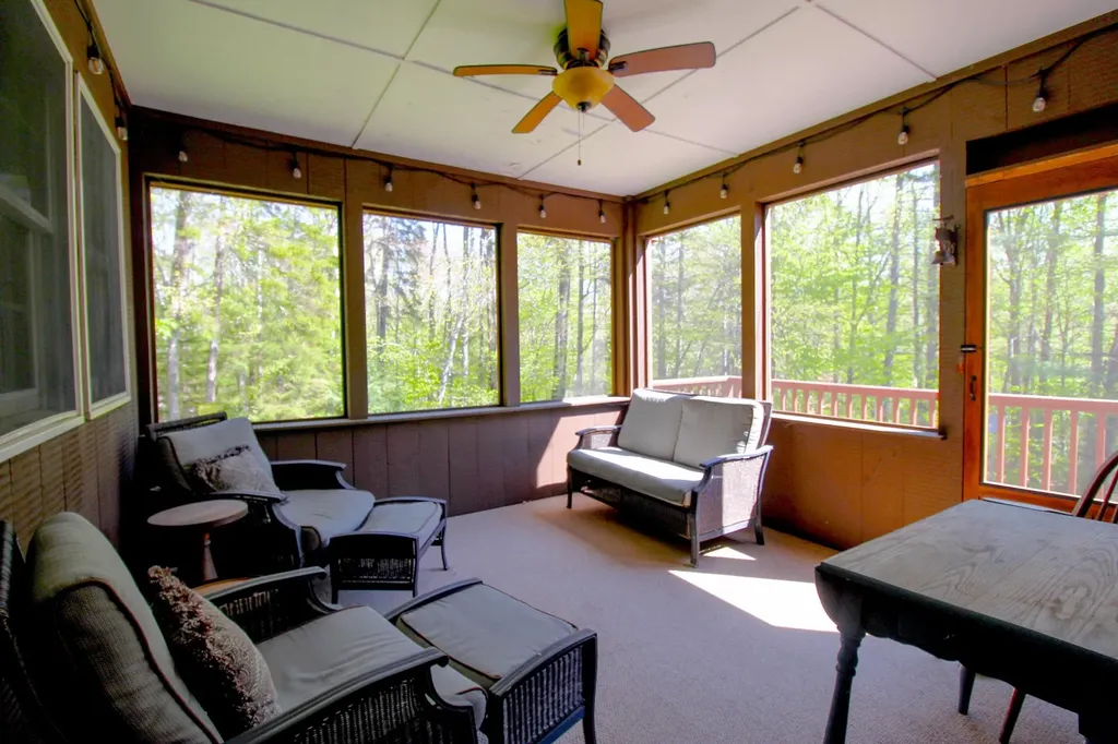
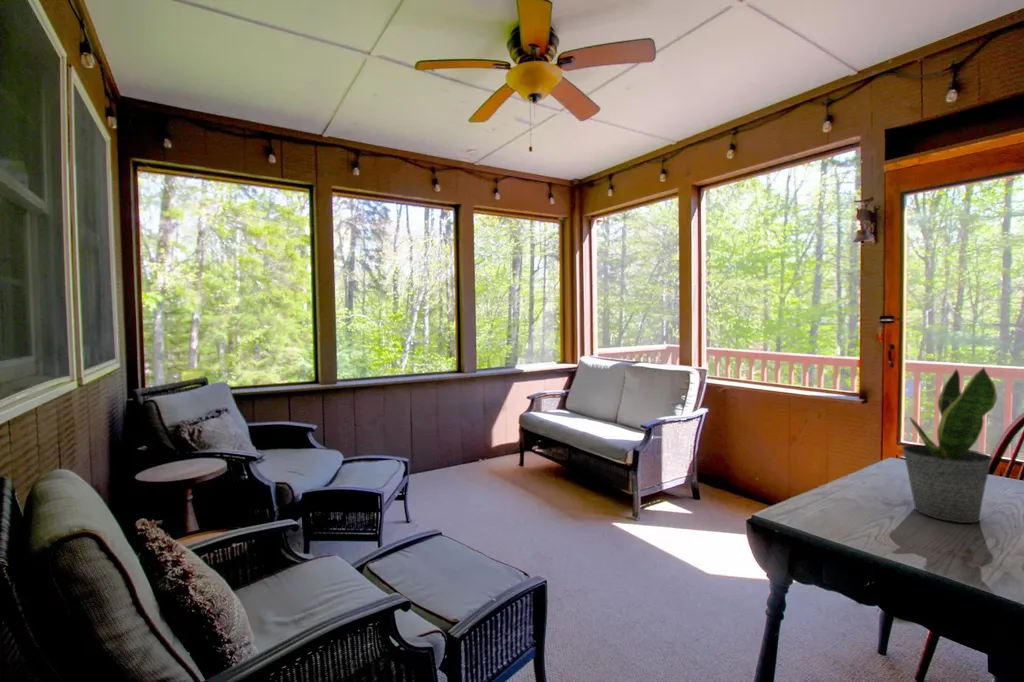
+ potted plant (945, 439)
